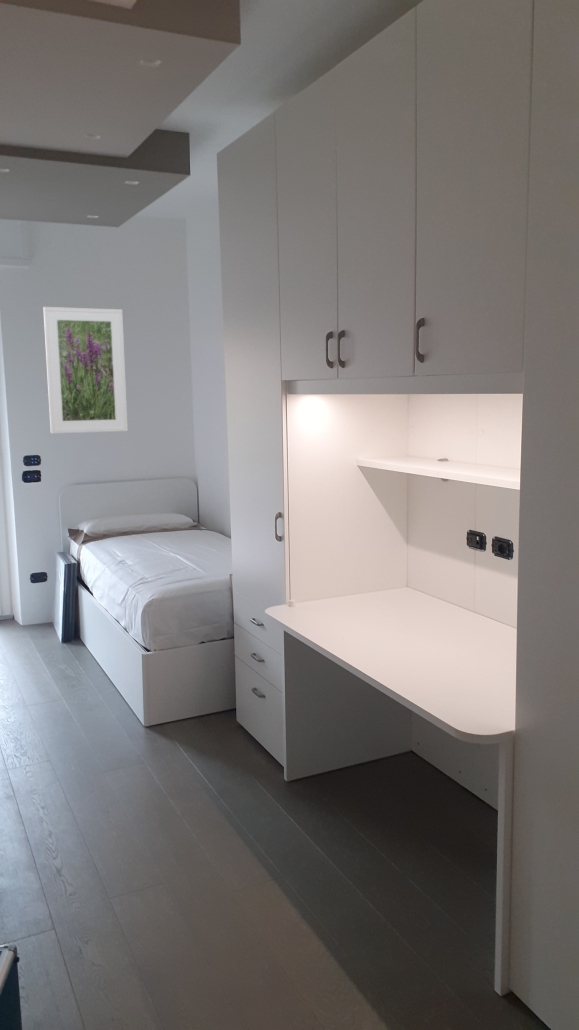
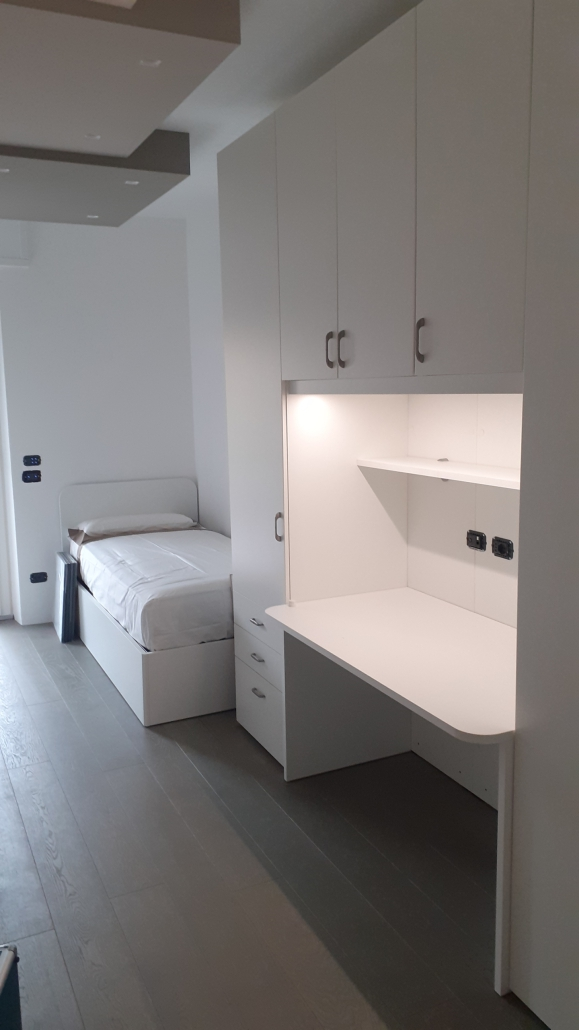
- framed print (86, 370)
